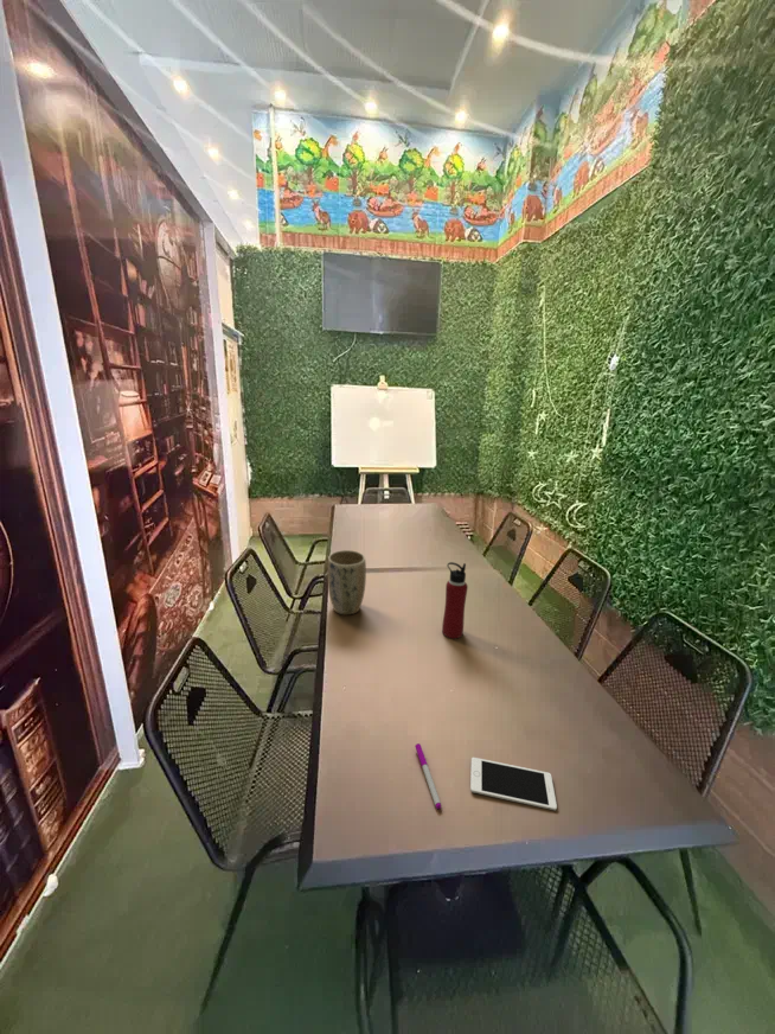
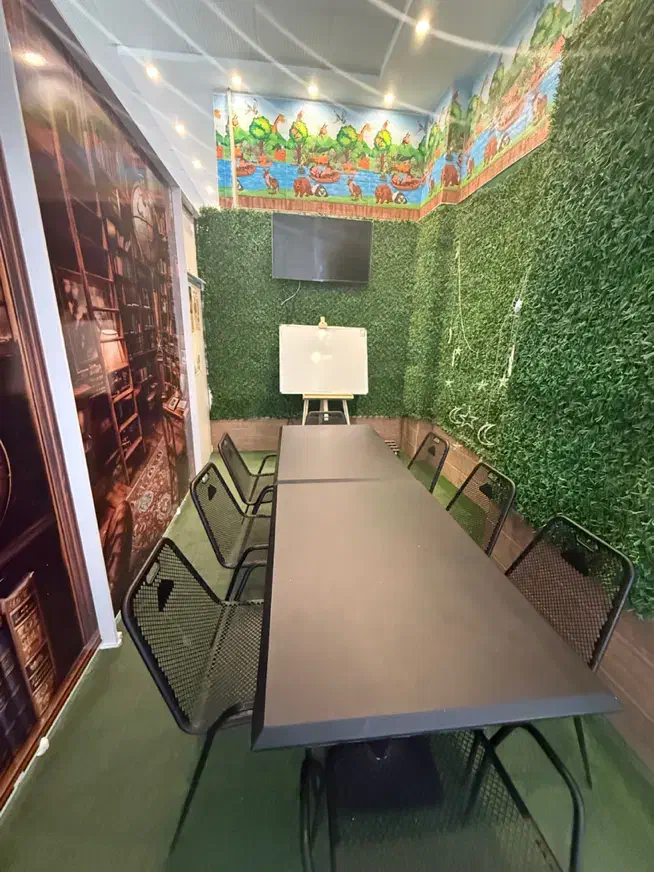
- plant pot (346, 582)
- pen (427, 773)
- cell phone (511, 781)
- water bottle (455, 599)
